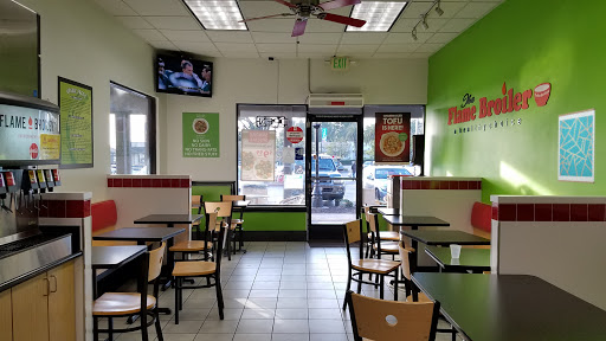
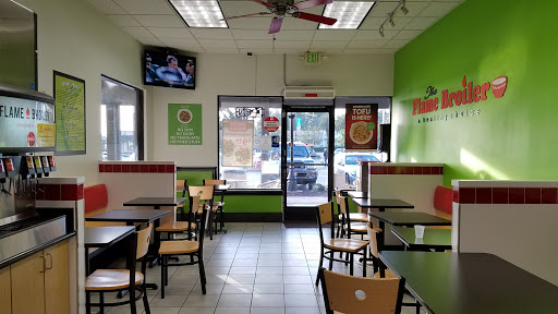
- wall art (575, 147)
